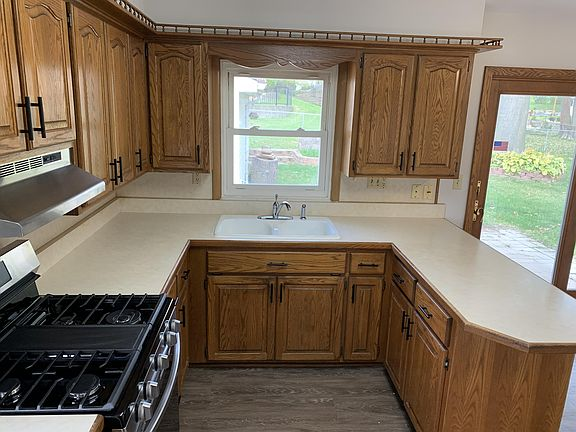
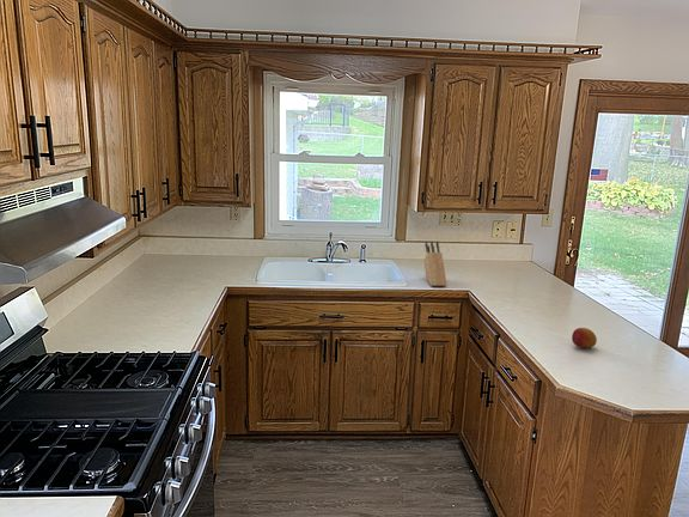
+ knife block (434, 262)
+ fruit (584, 337)
